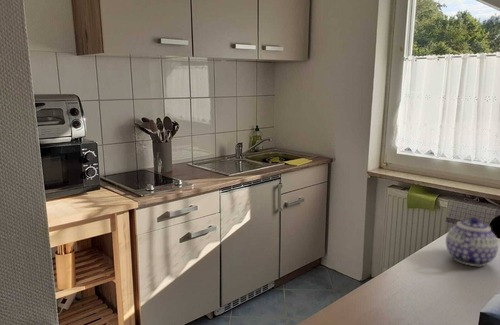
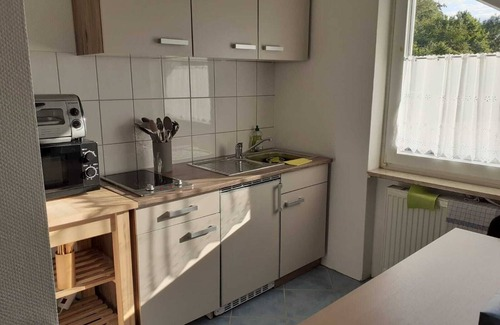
- teapot (471, 239)
